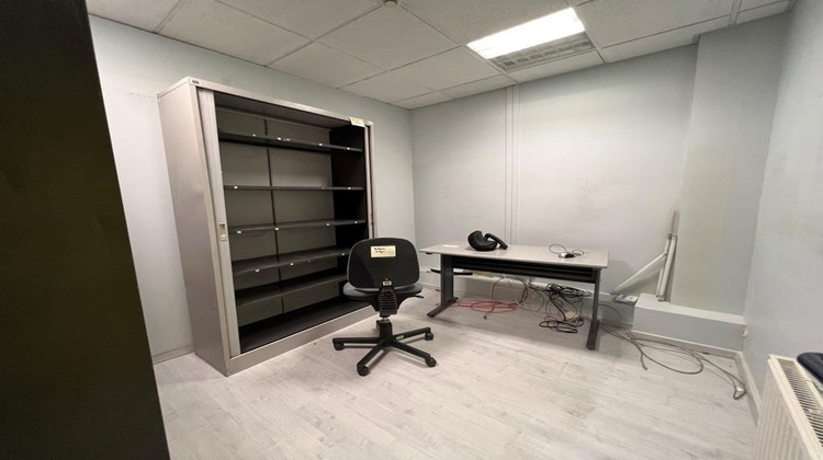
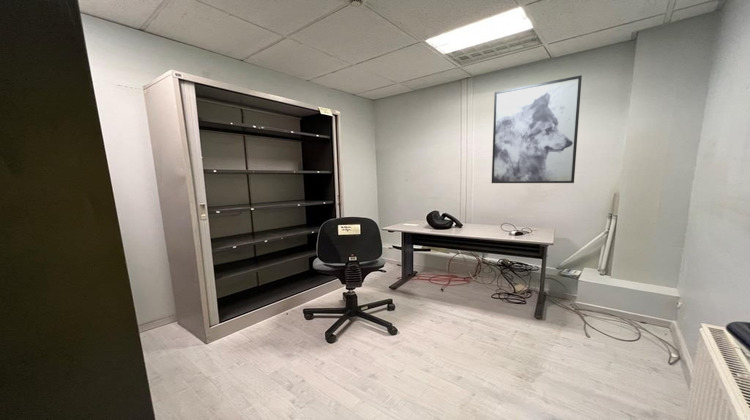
+ wall art (532, 135)
